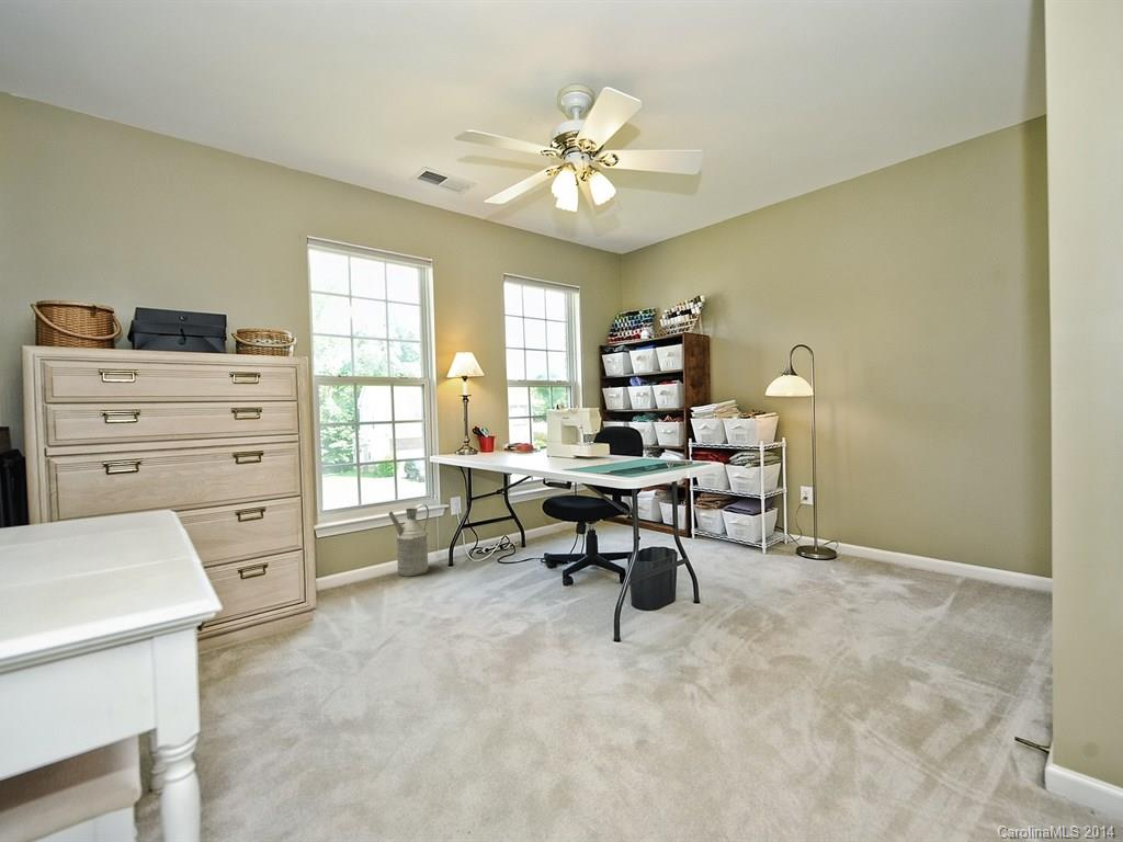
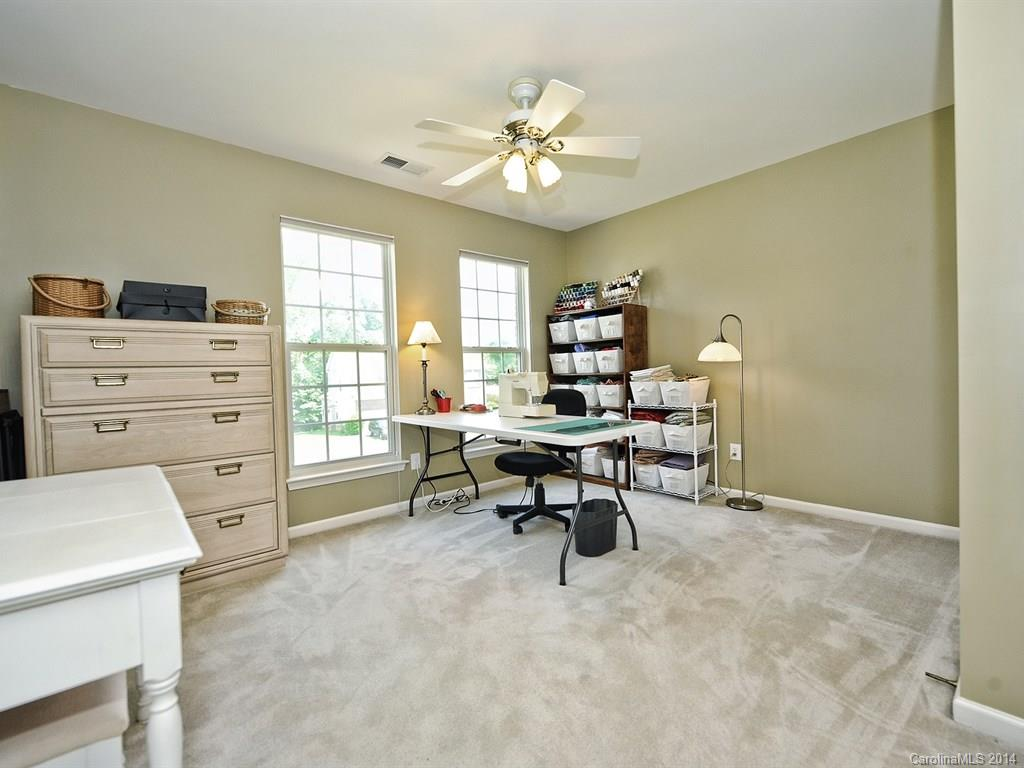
- watering can (409, 538)
